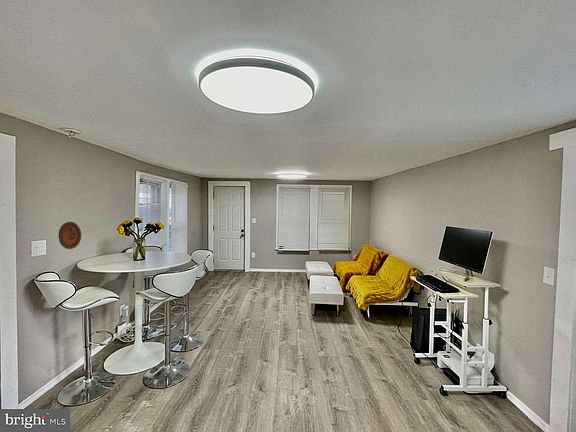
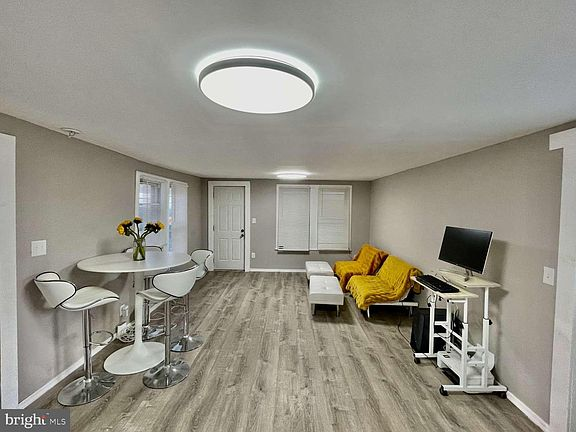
- decorative plate (69, 235)
